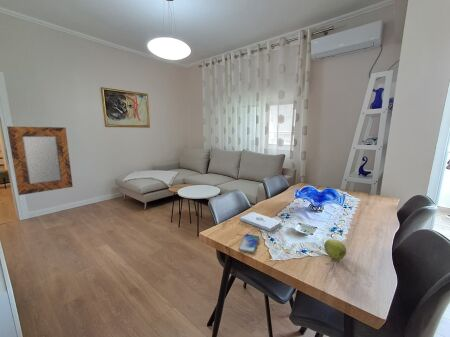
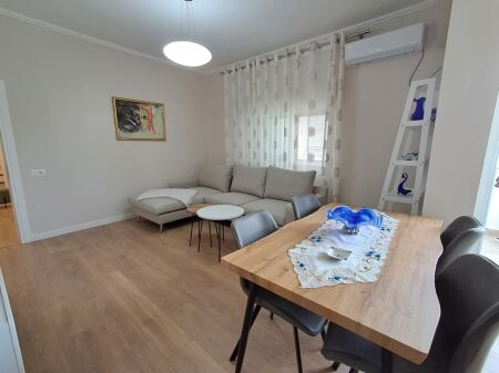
- notepad (260, 220)
- apple (335, 249)
- smartphone (249, 242)
- home mirror (43, 159)
